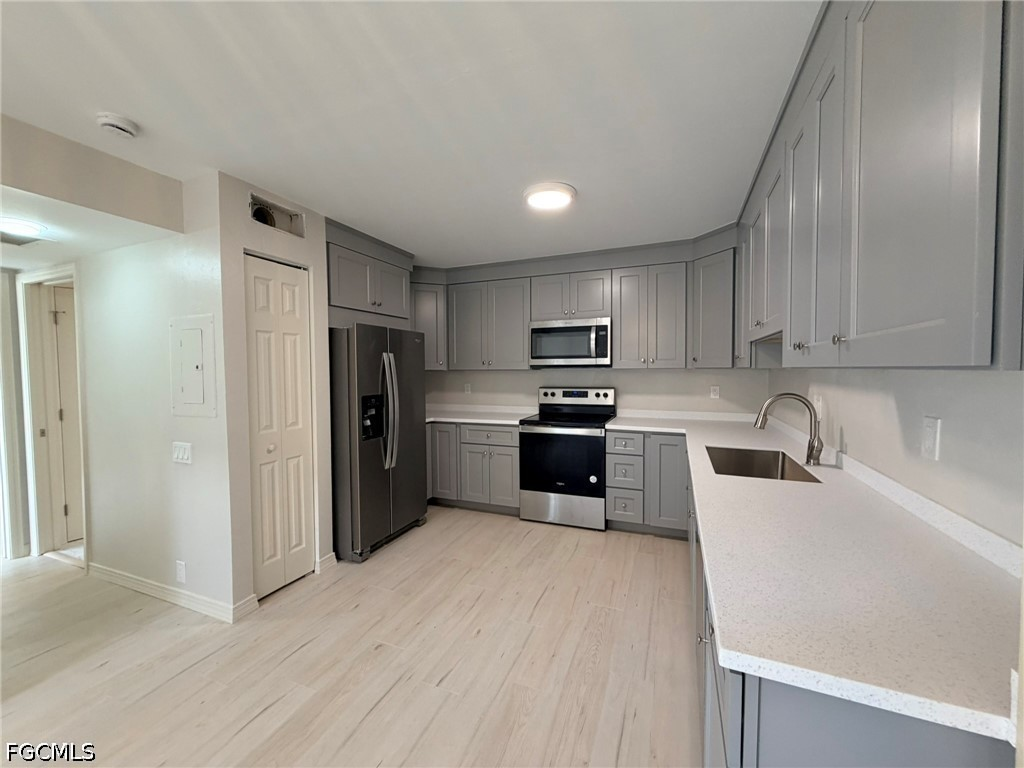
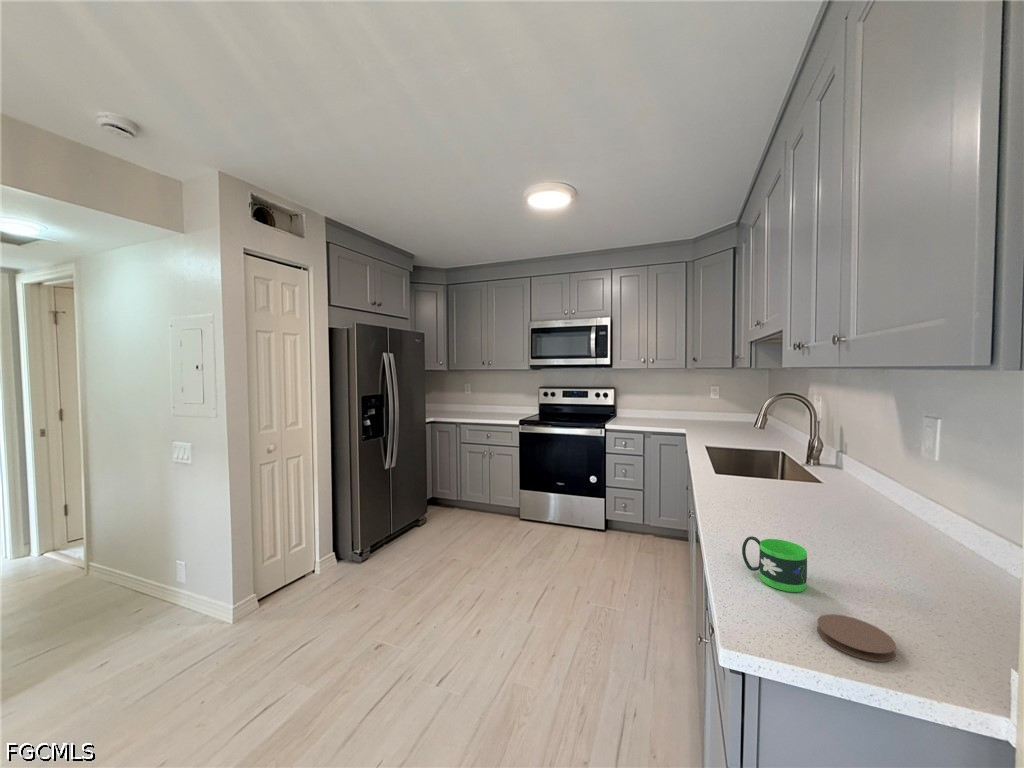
+ mug (772, 560)
+ coaster (854, 636)
